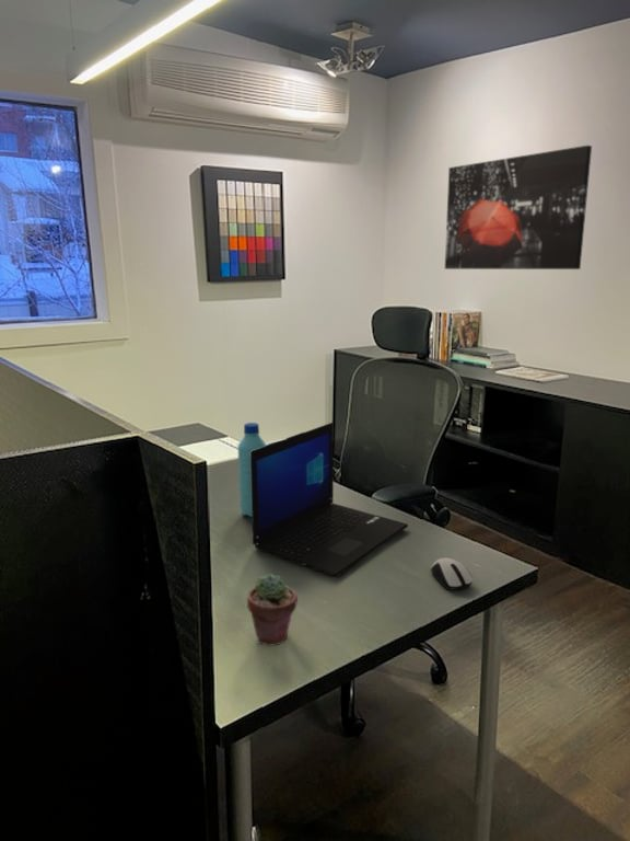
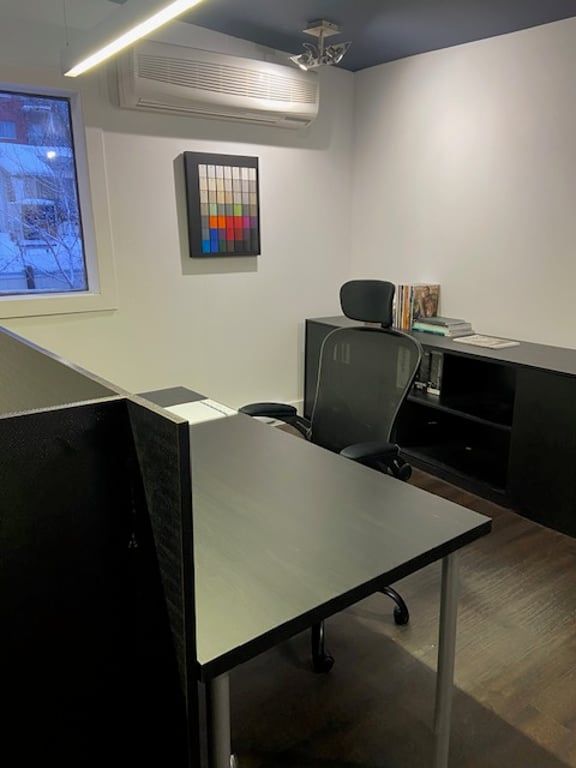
- water bottle (250, 470)
- computer mouse (450, 569)
- wall art (509, 214)
- potted succulent (271, 607)
- laptop (332, 491)
